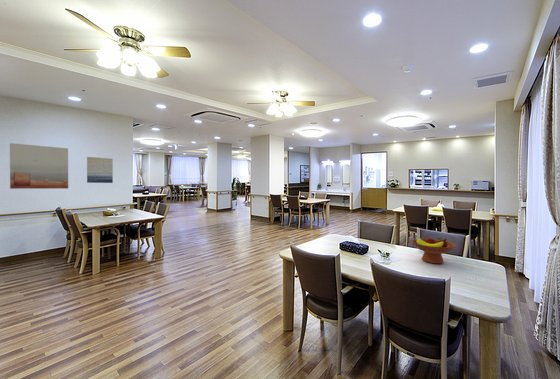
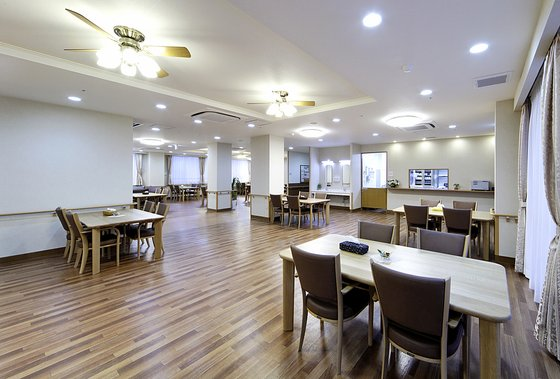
- wall art (40, 167)
- fruit bowl (432, 248)
- wall art (100, 170)
